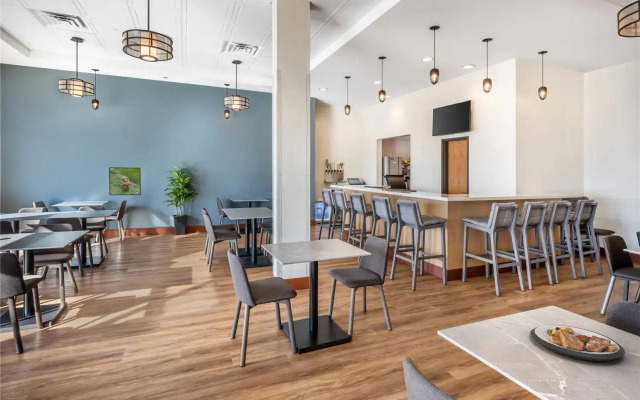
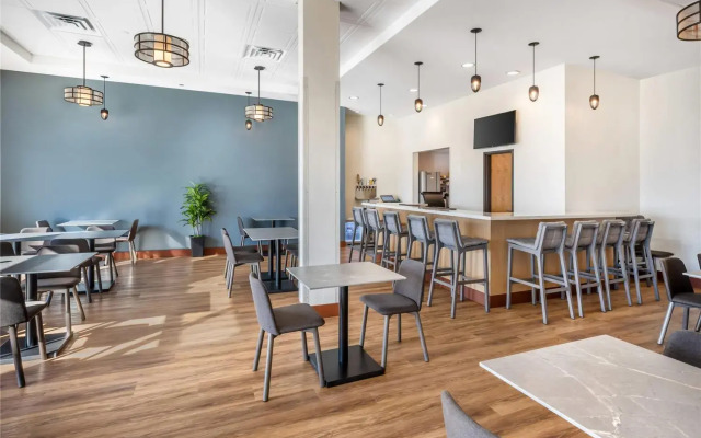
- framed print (125, 181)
- plate (574, 338)
